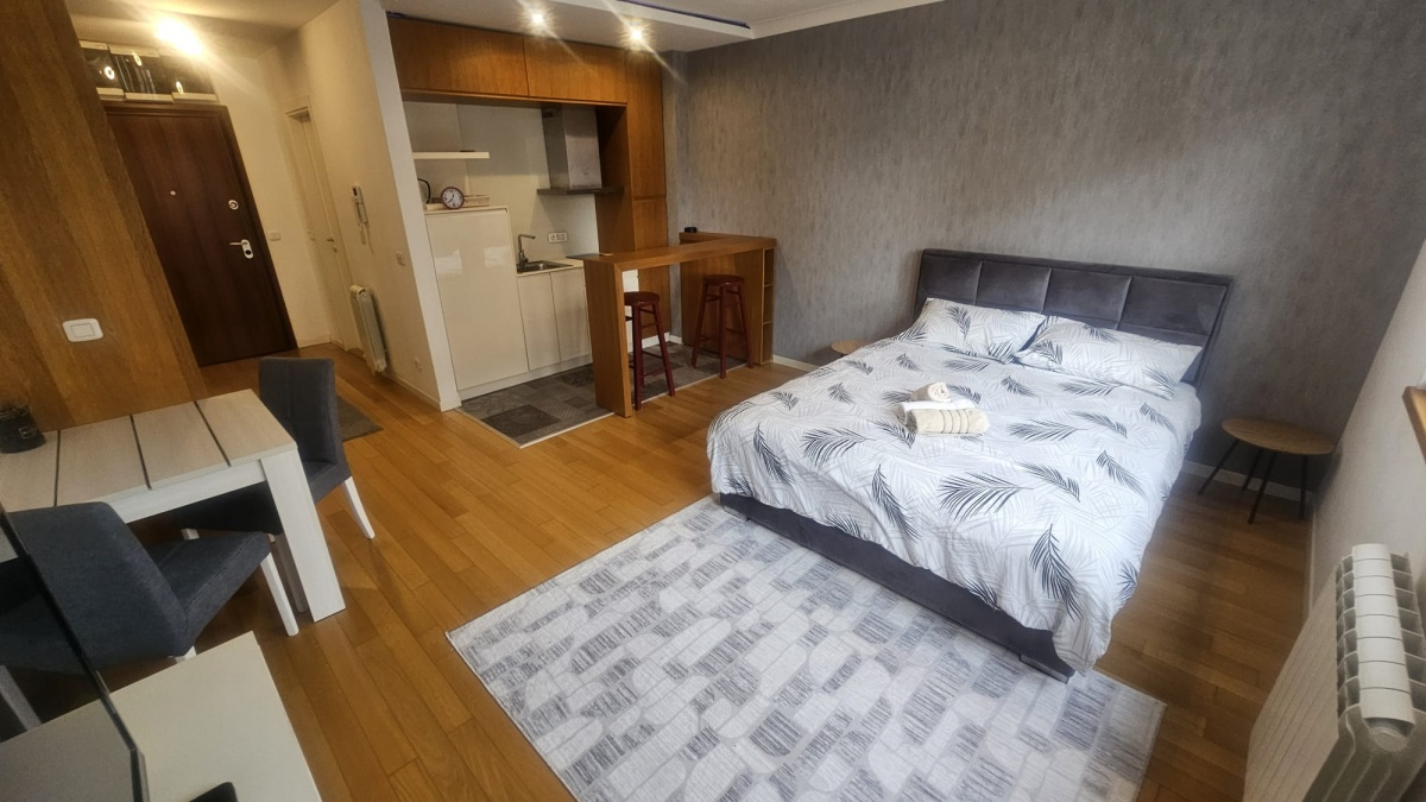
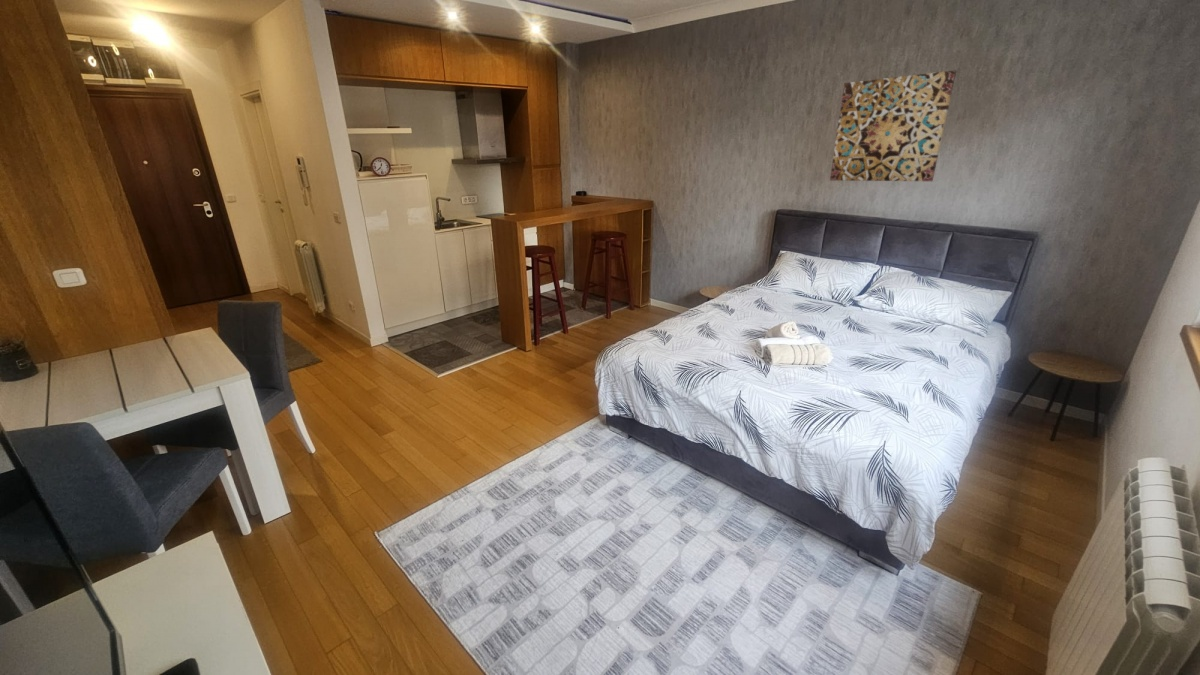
+ wall art (887, 130)
